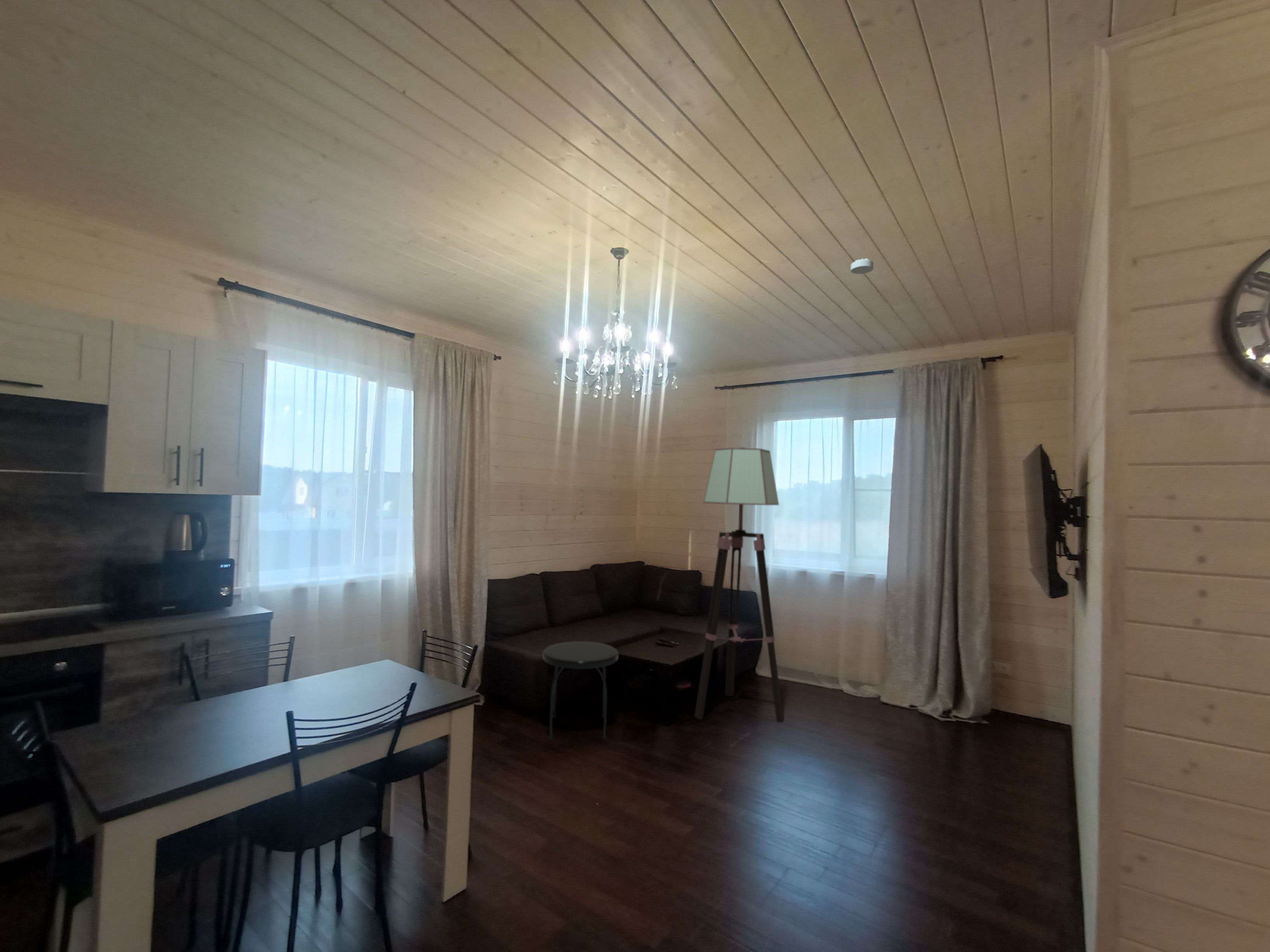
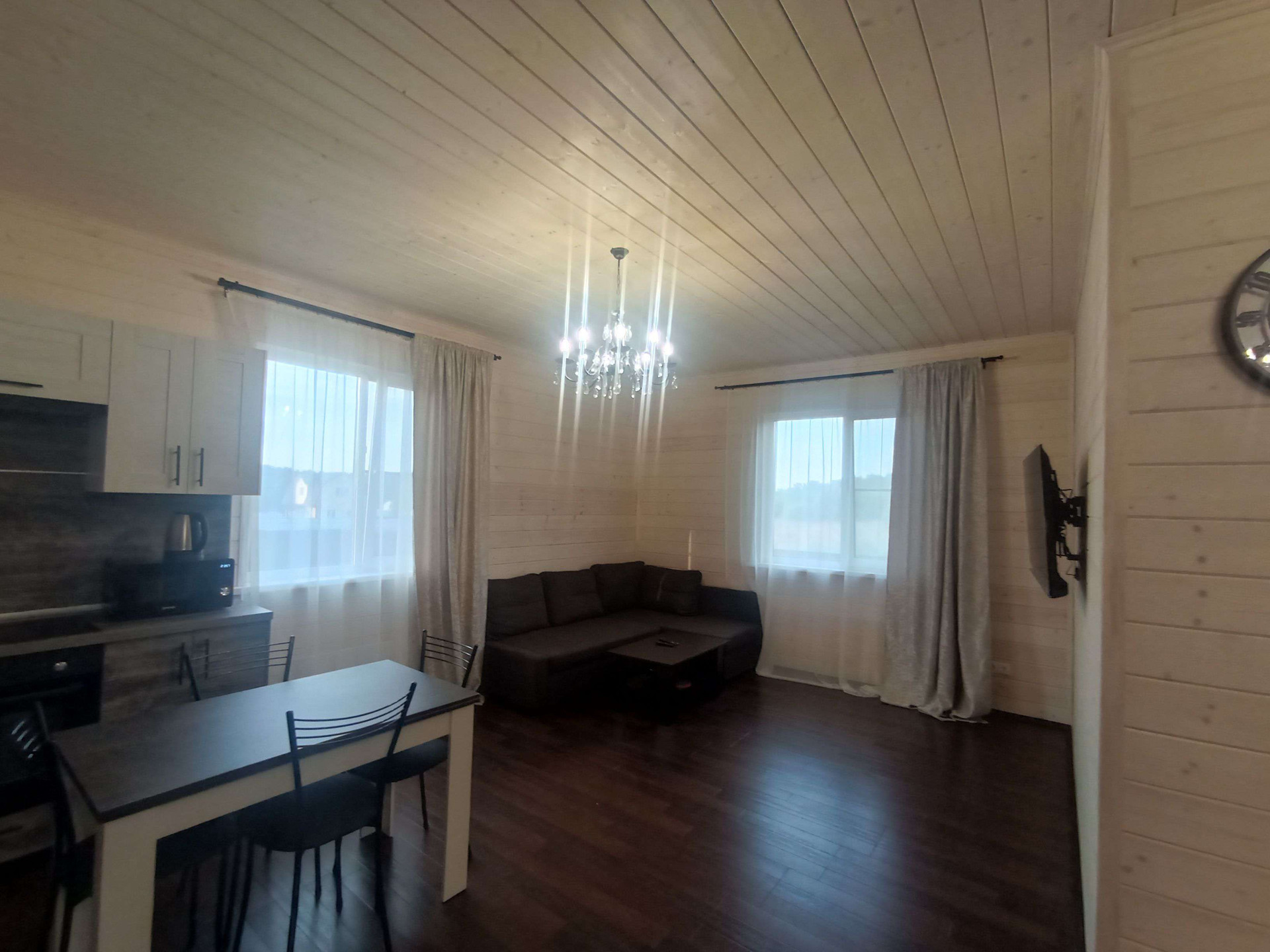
- smoke detector (862, 264)
- floor lamp (740, 579)
- side table (579, 668)
